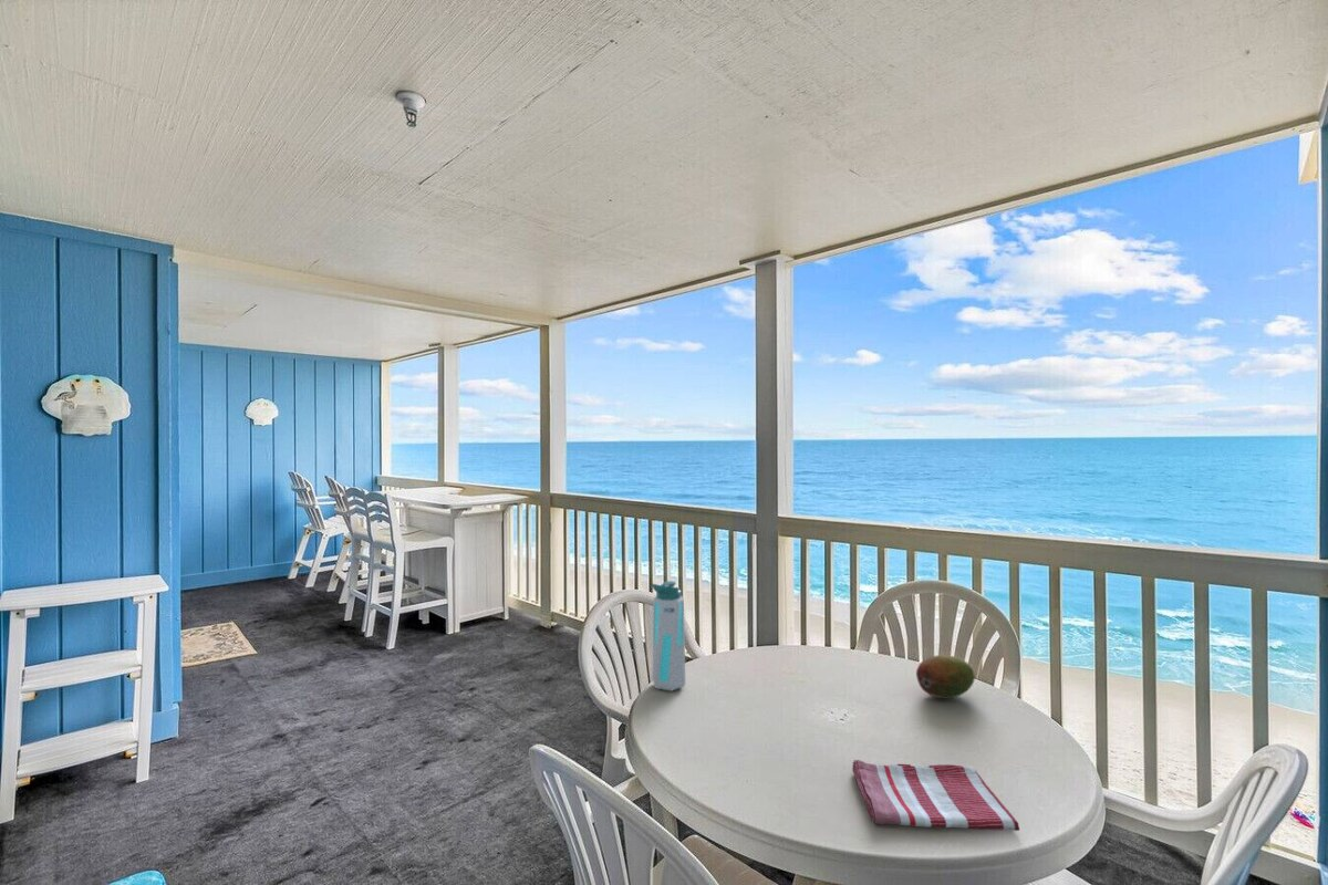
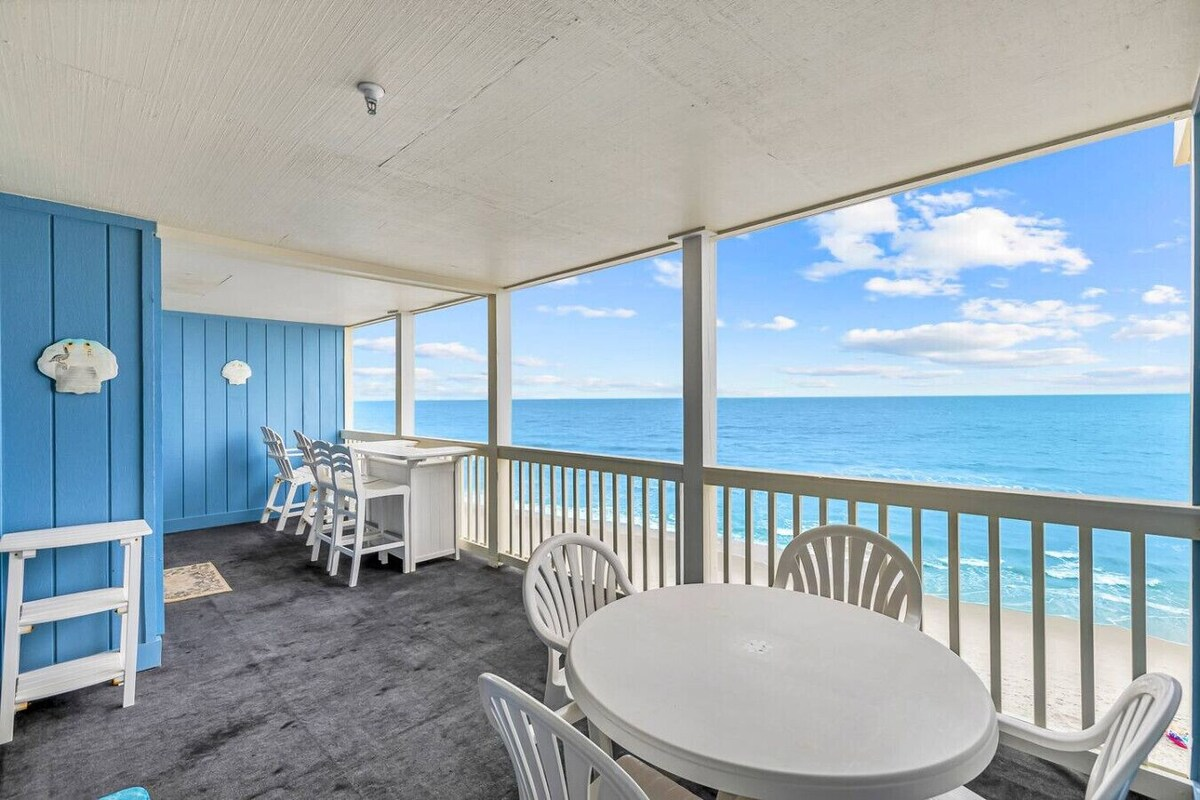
- fruit (945, 675)
- dish towel (927, 793)
- water bottle (667, 633)
